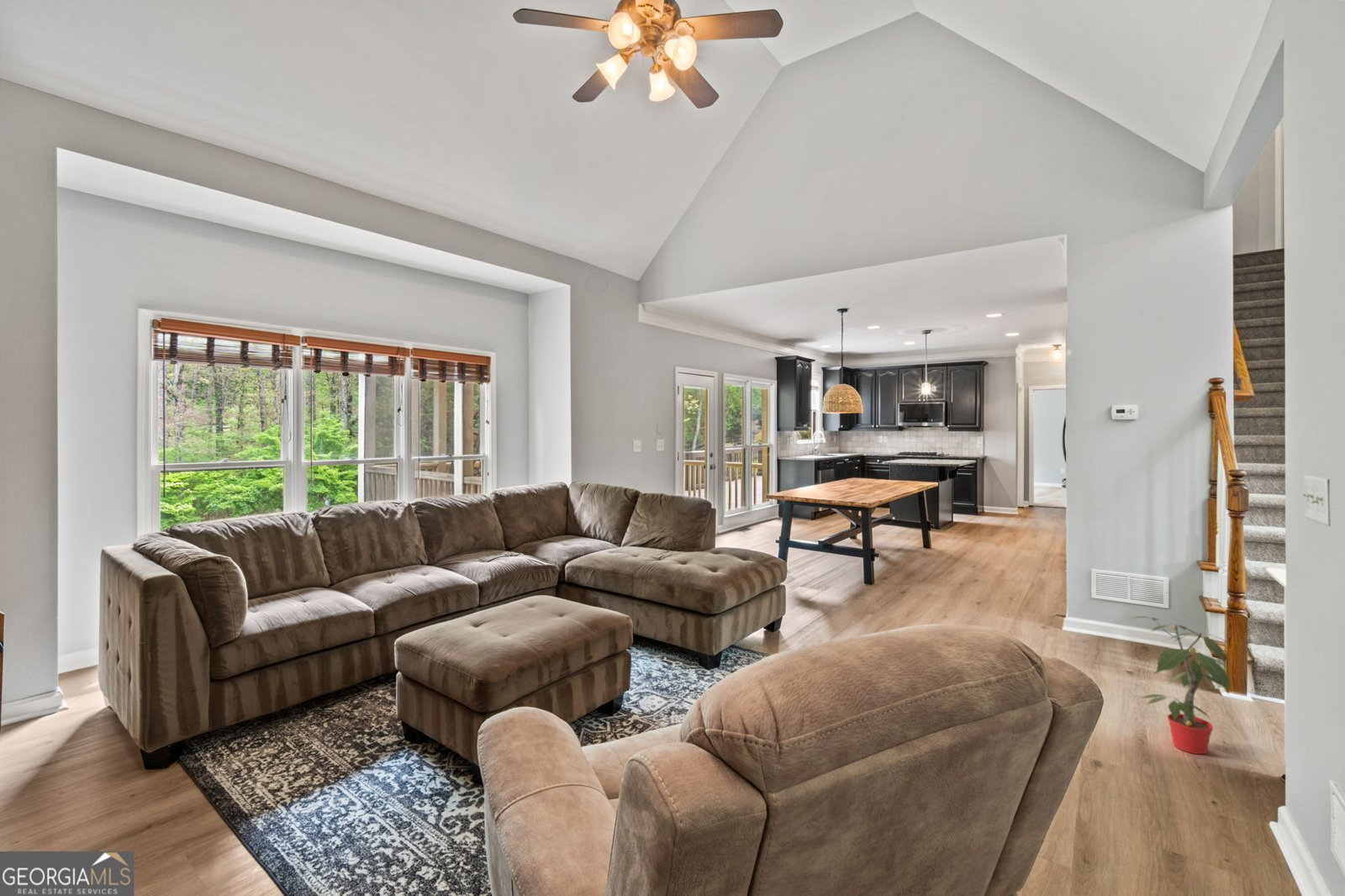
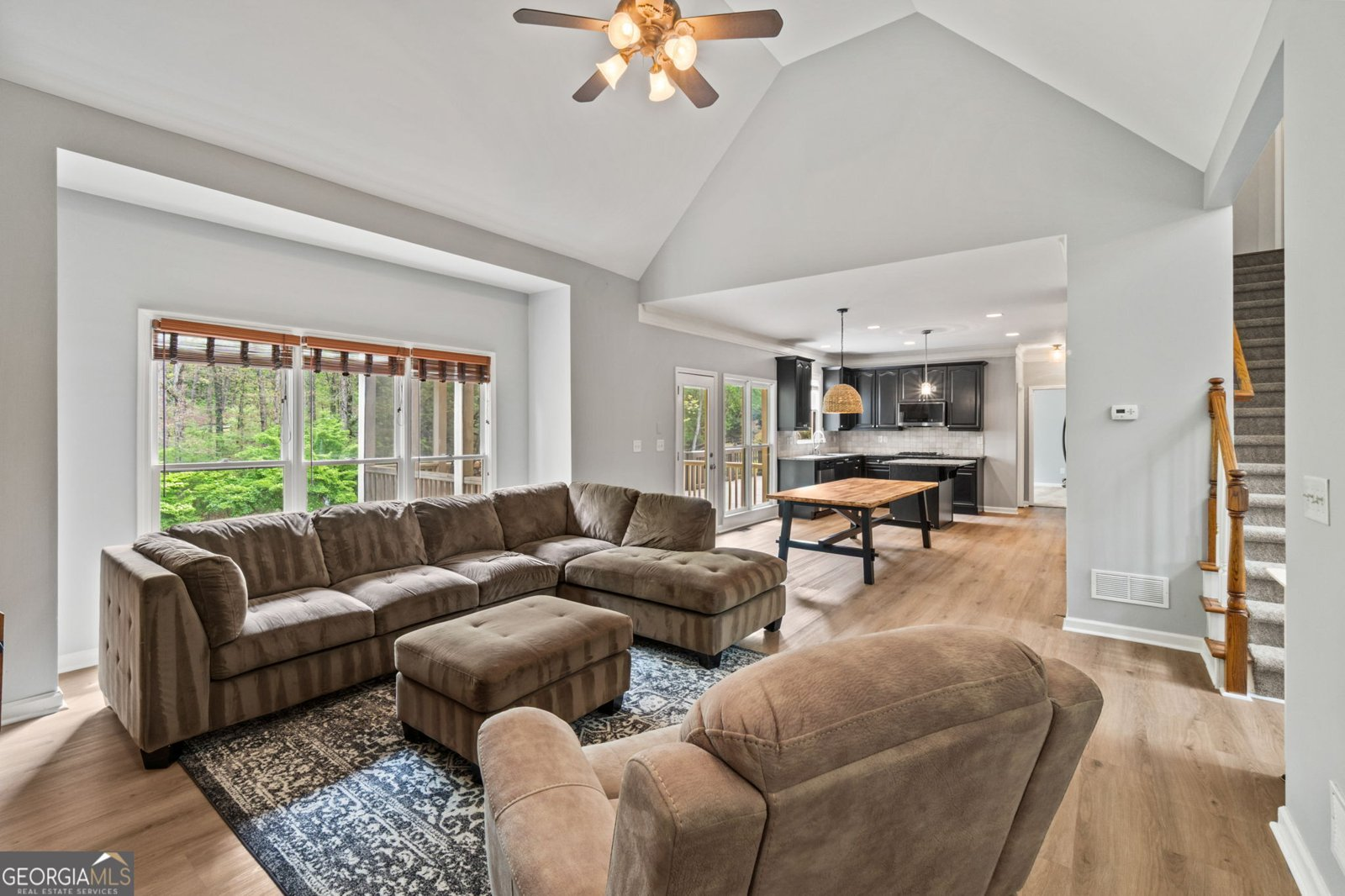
- potted plant (1183, 687)
